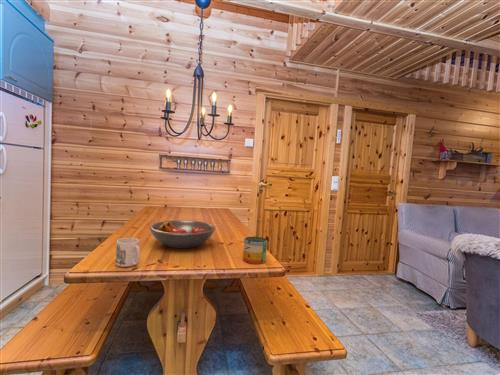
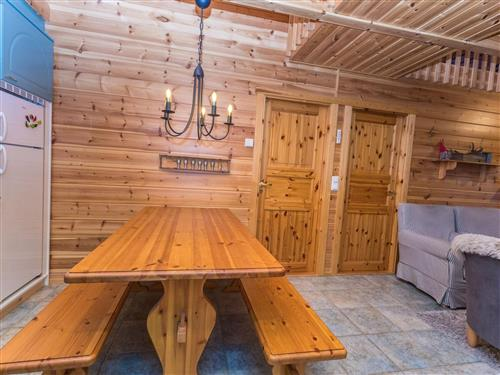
- mug (130, 253)
- fruit bowl (183, 233)
- mug (253, 248)
